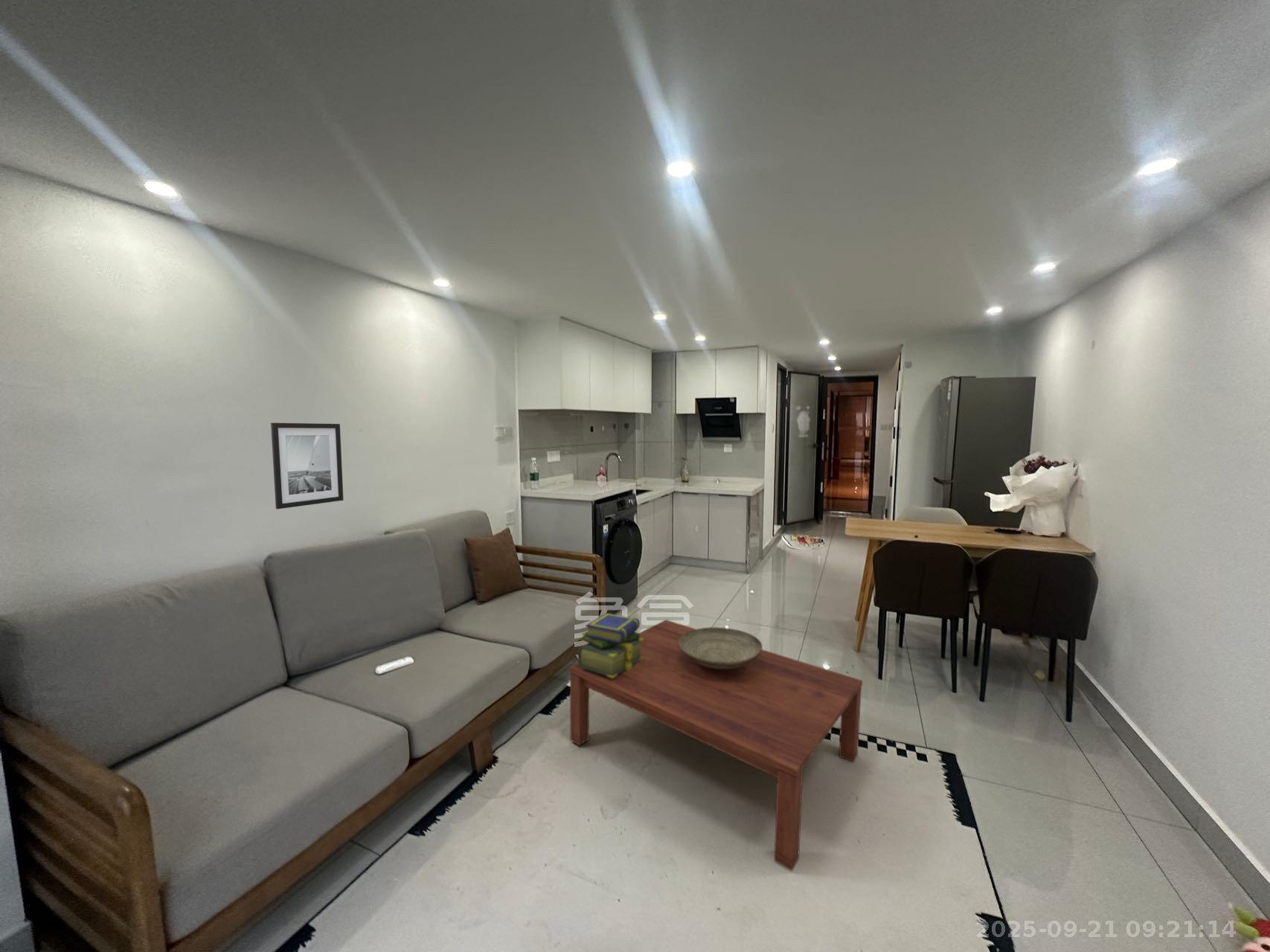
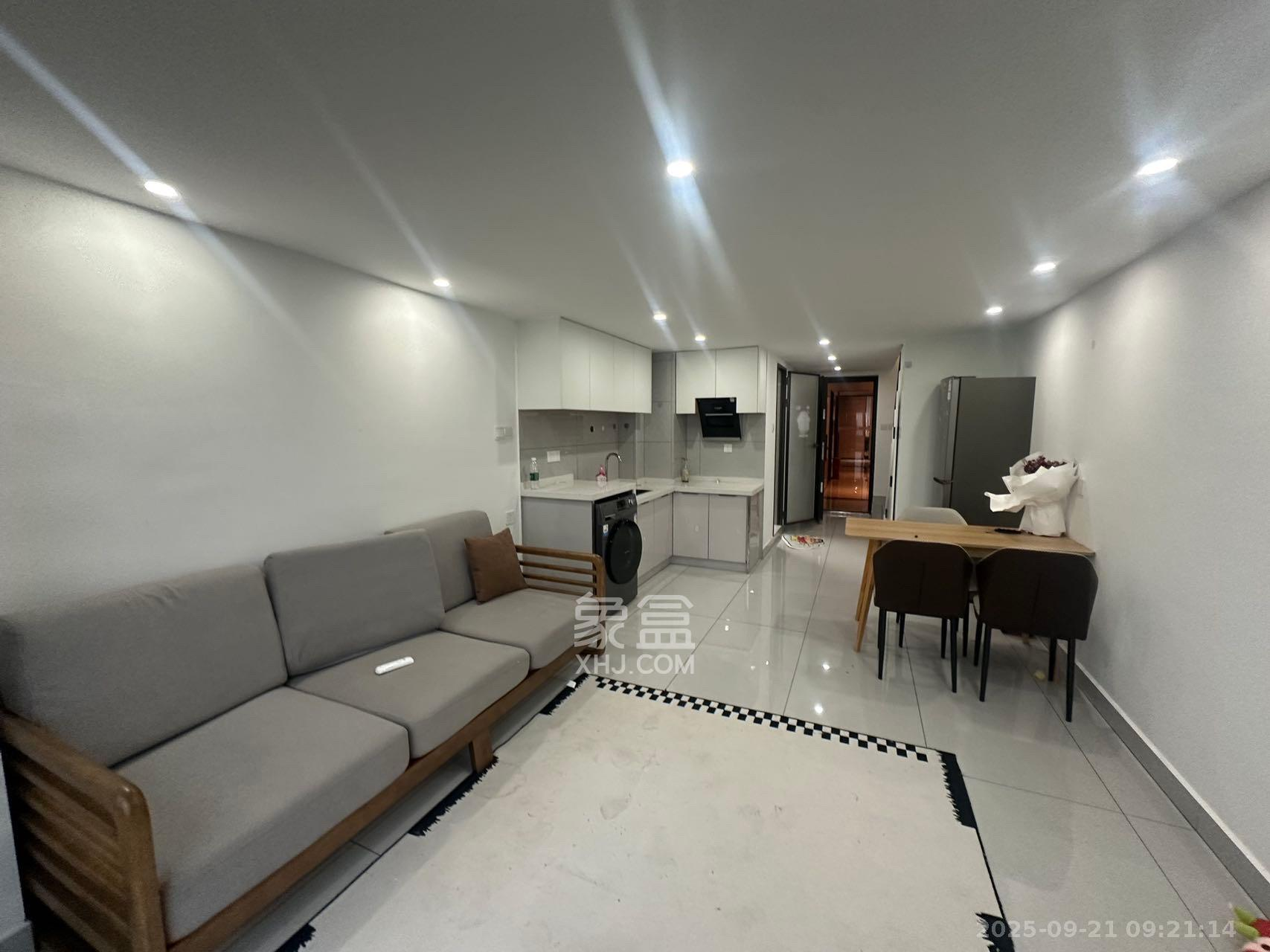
- decorative bowl (719, 652)
- wall art (310, 464)
- stack of books (611, 640)
- coffee table (711, 711)
